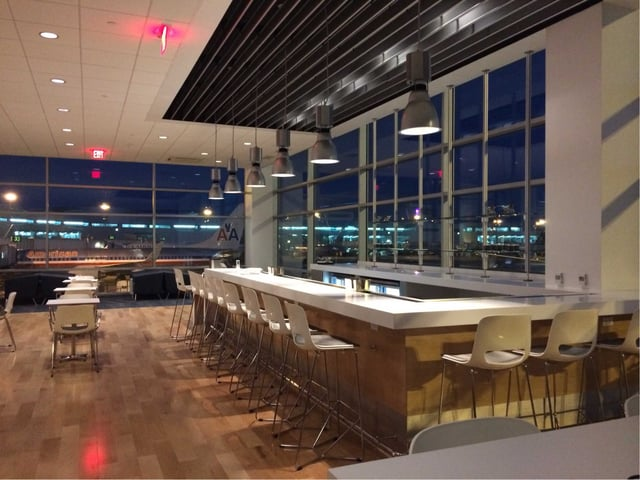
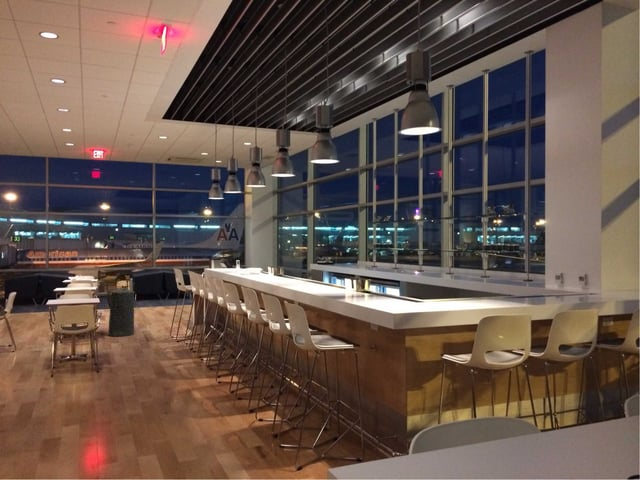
+ trash can (119, 310)
